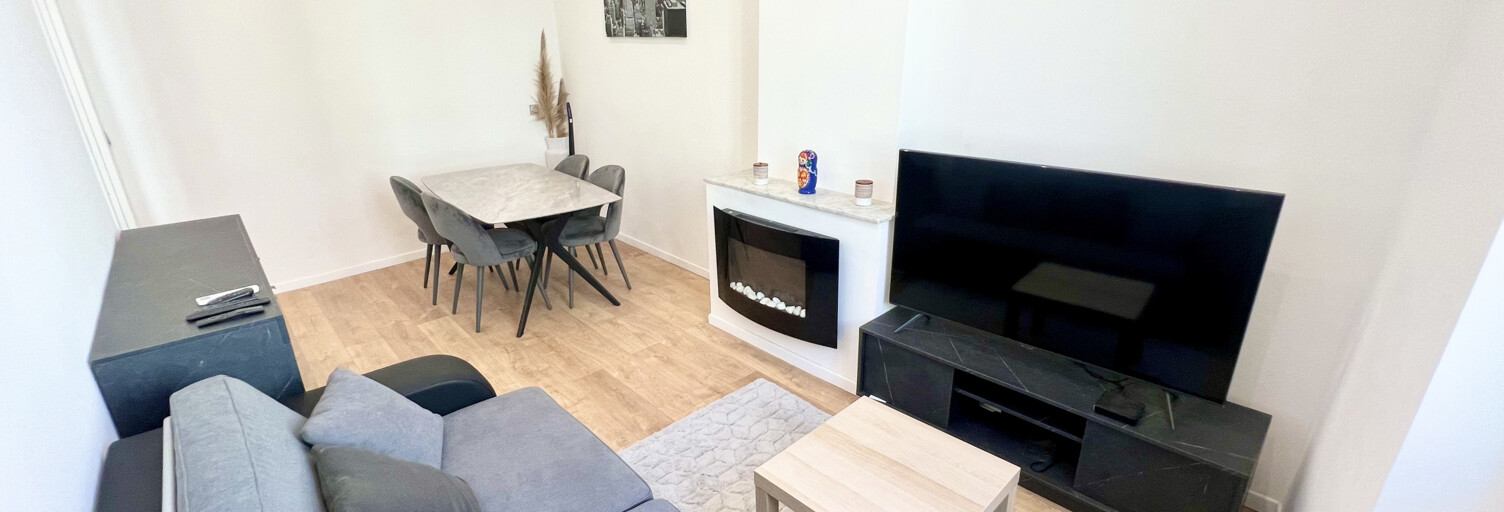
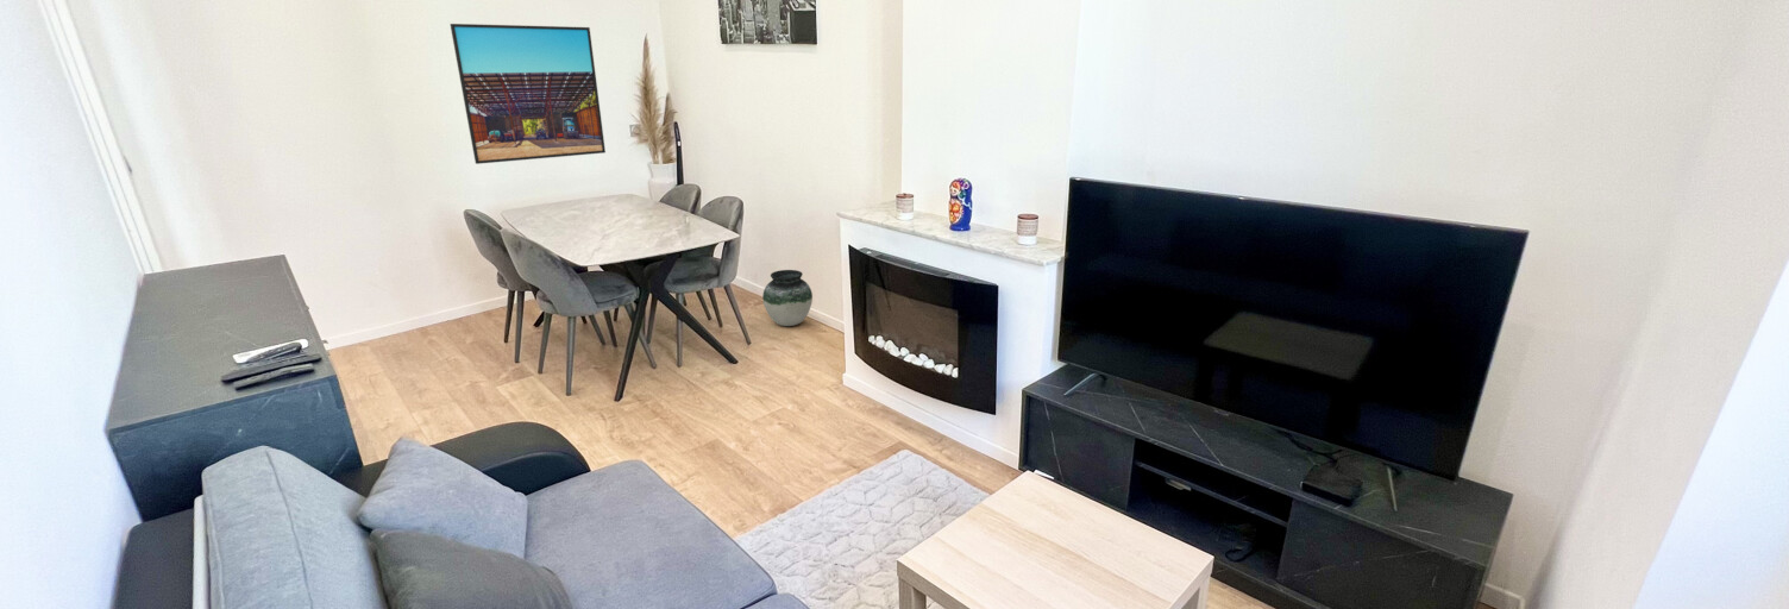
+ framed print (534, 93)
+ vase (787, 299)
